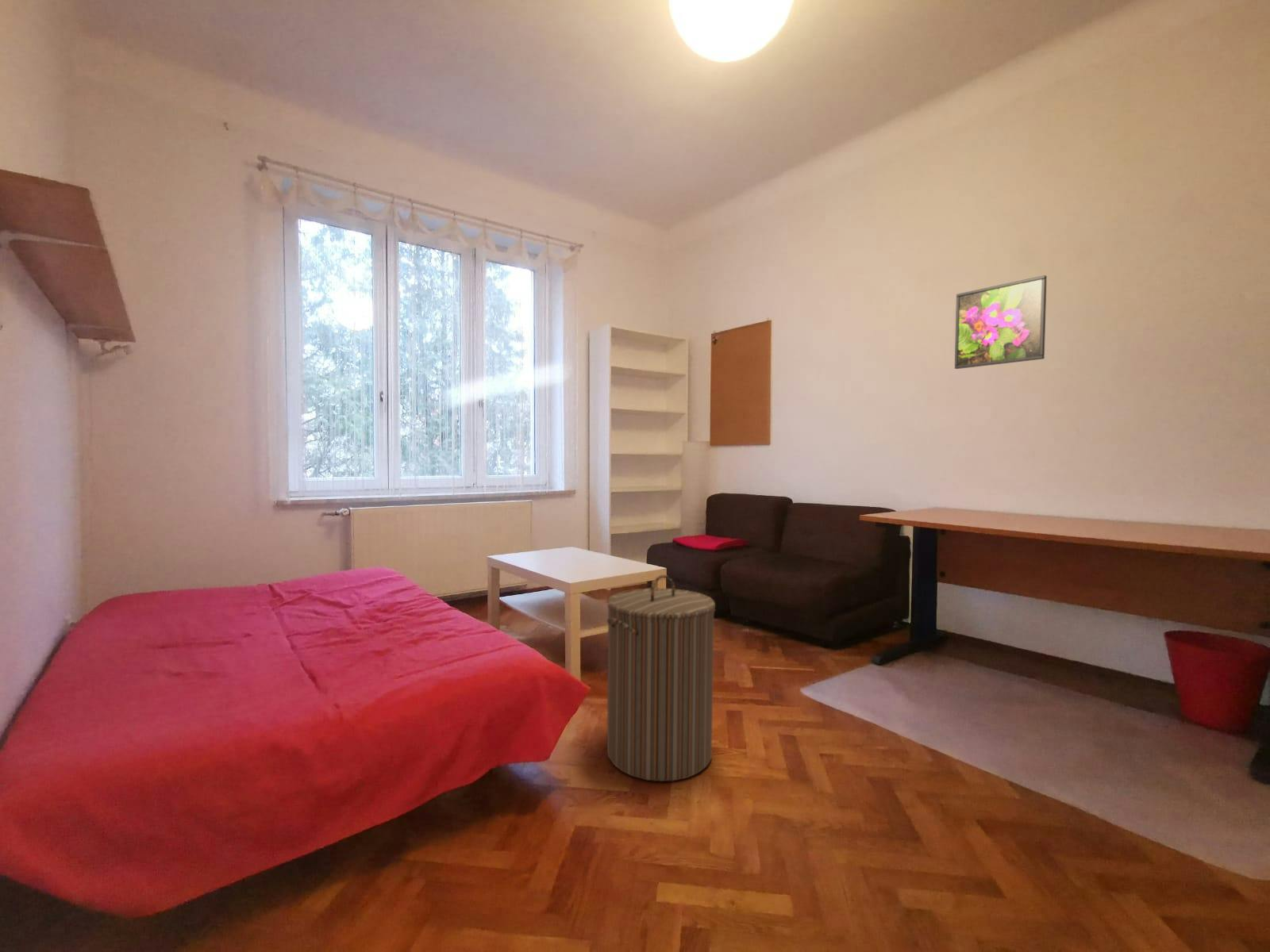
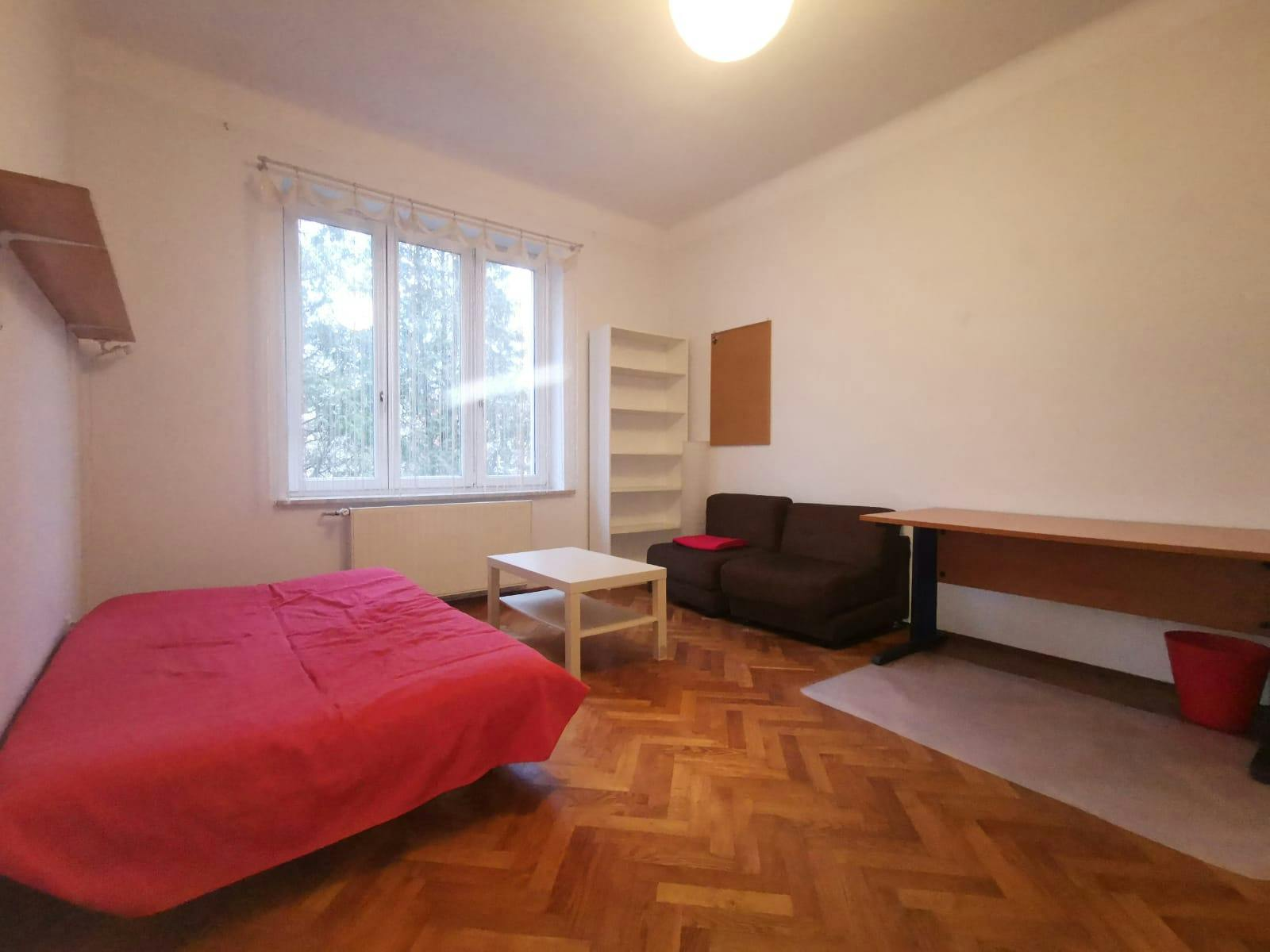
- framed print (998, 324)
- laundry hamper (660, 664)
